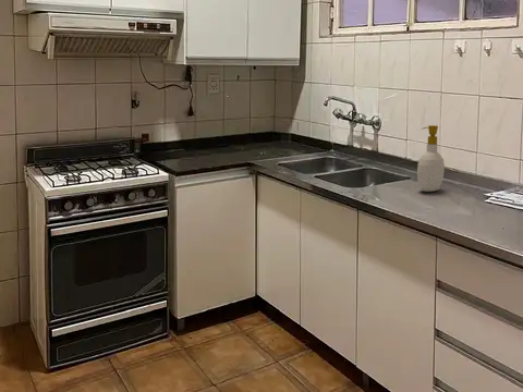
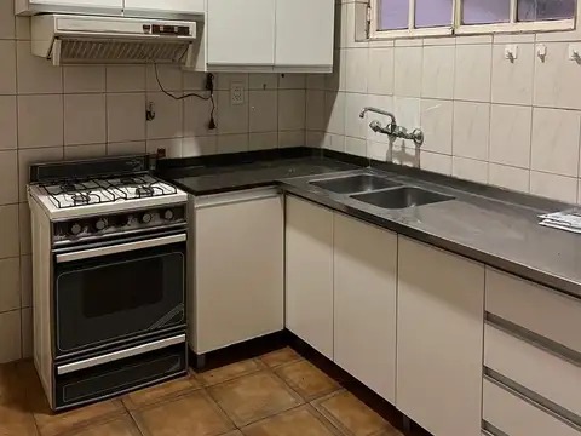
- soap bottle (430, 158)
